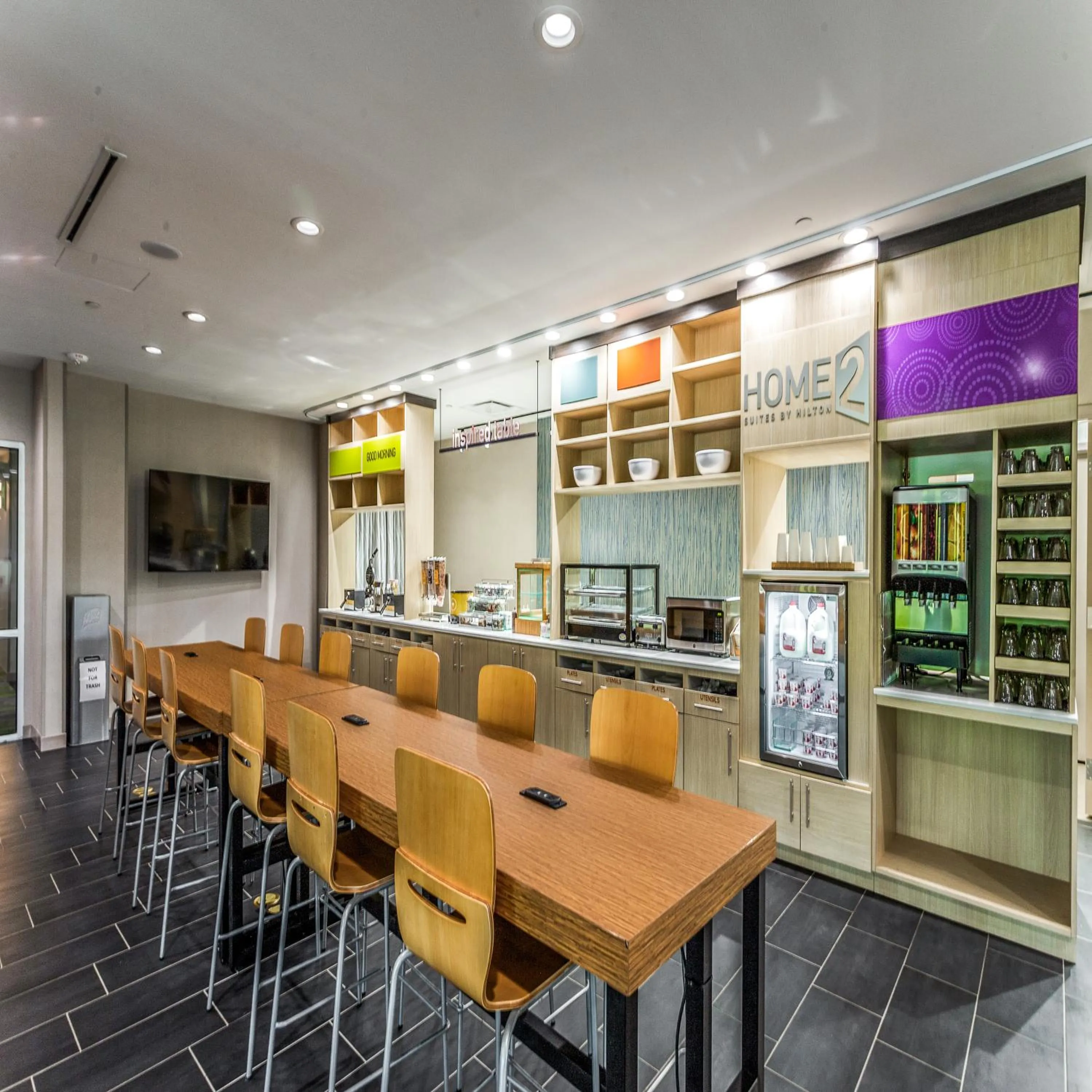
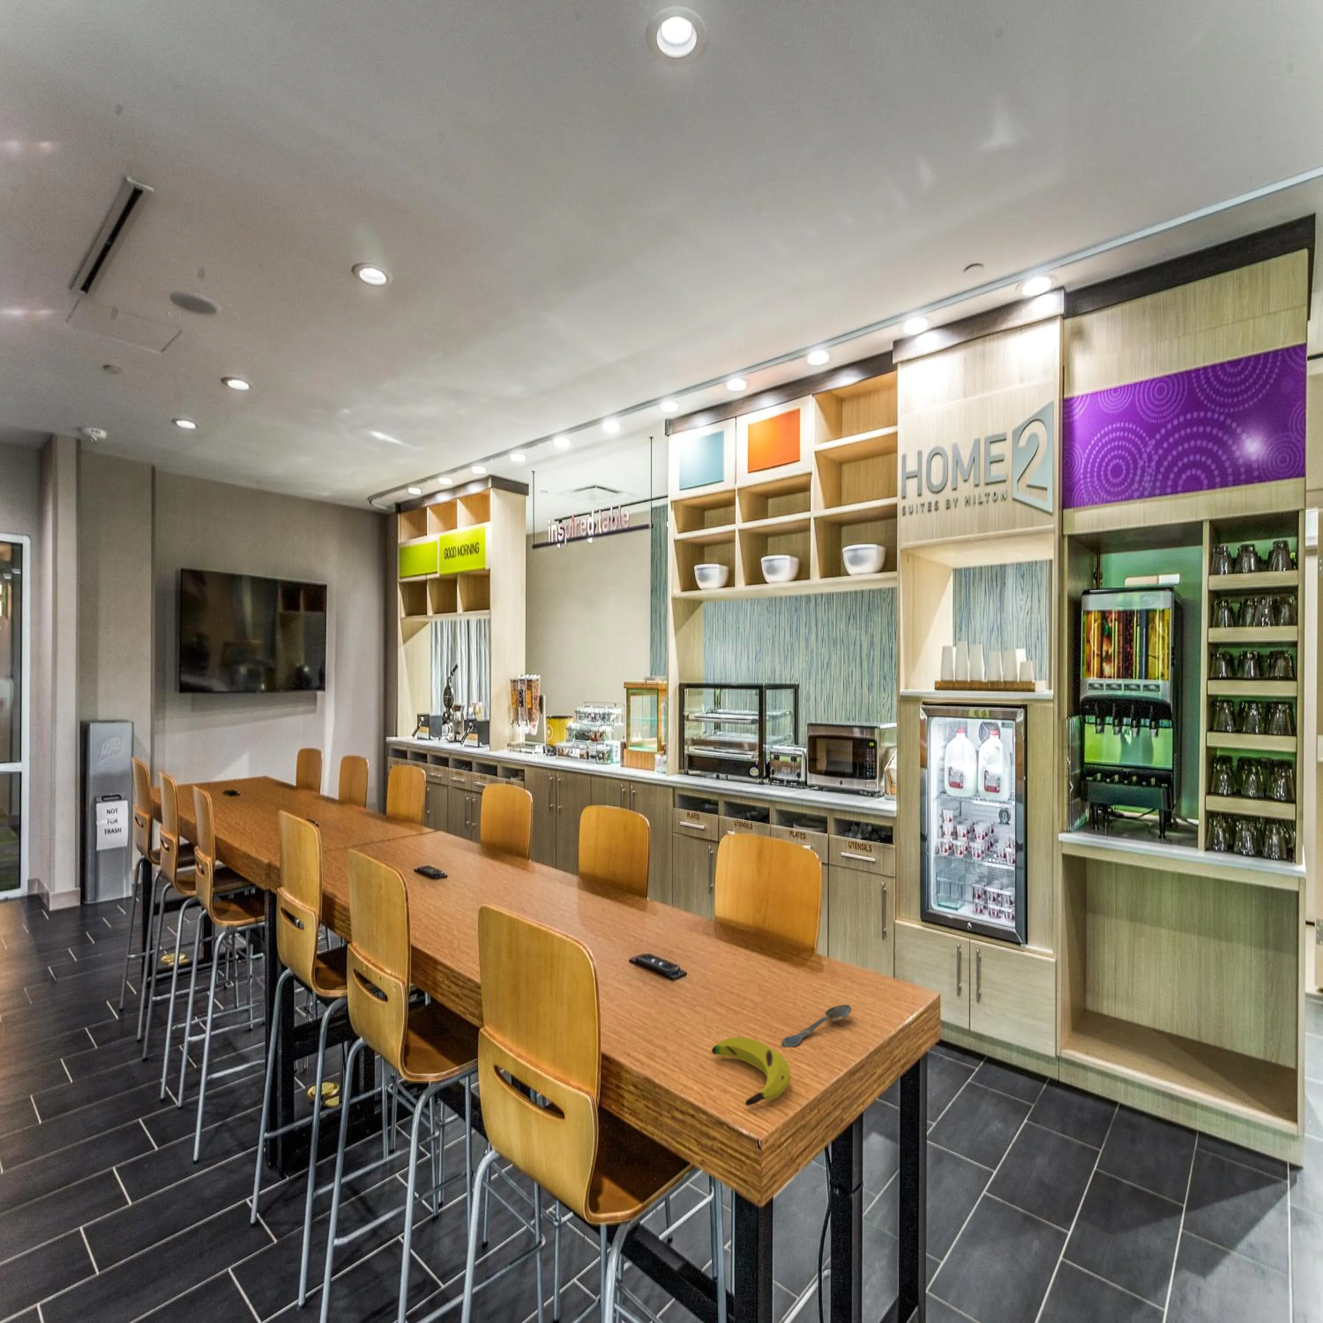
+ banana (746, 1061)
+ spoon (817, 1025)
